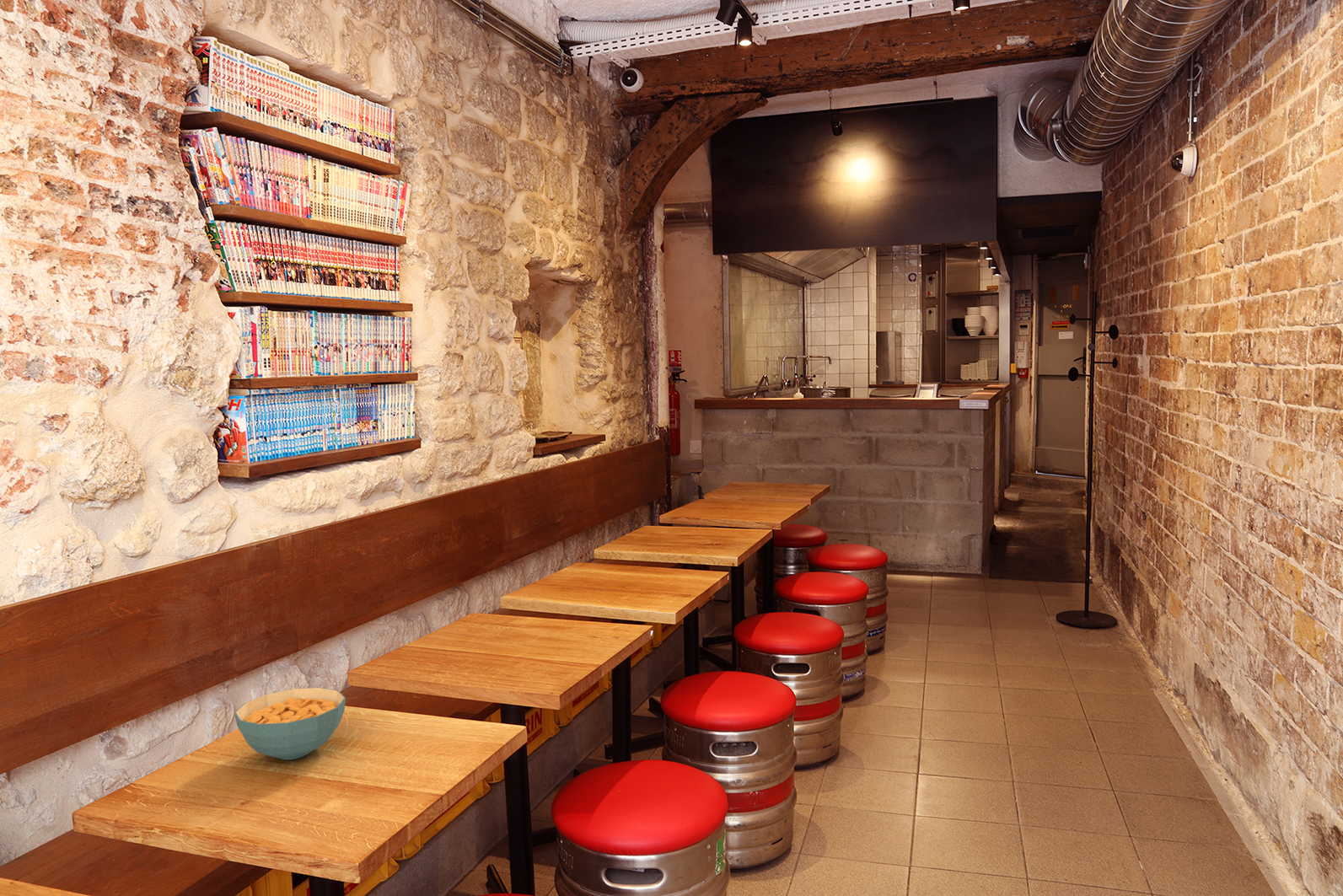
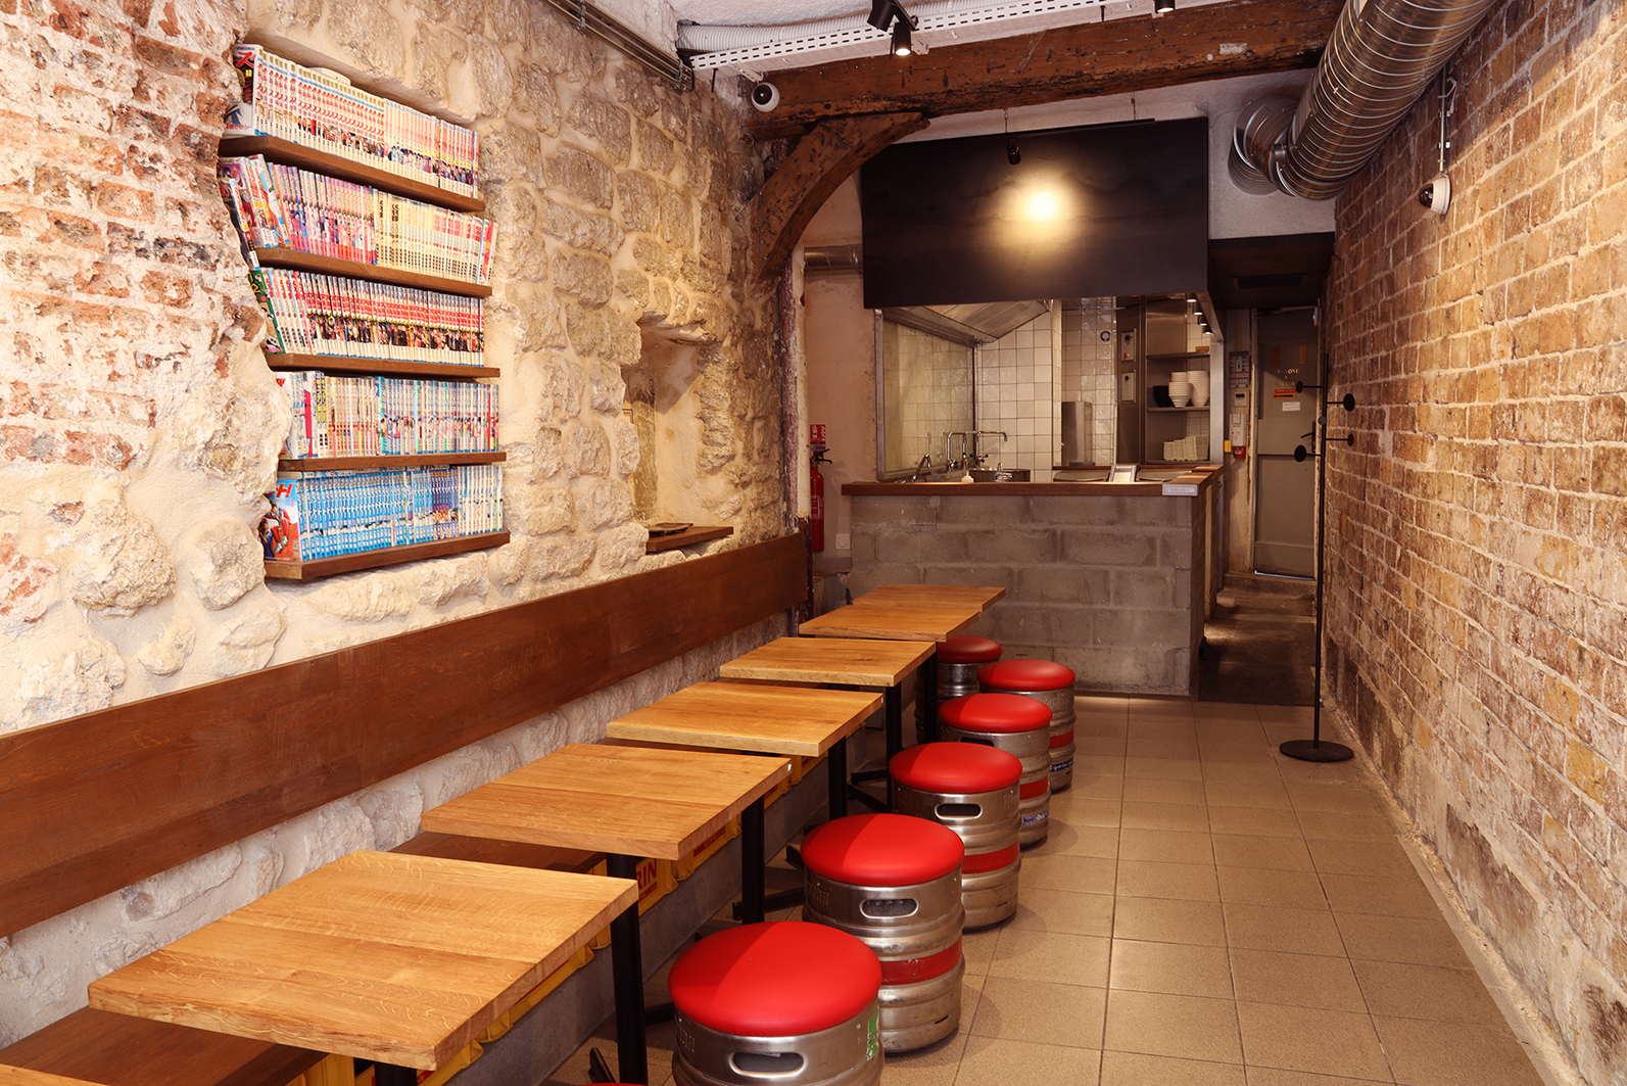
- cereal bowl (292, 729)
